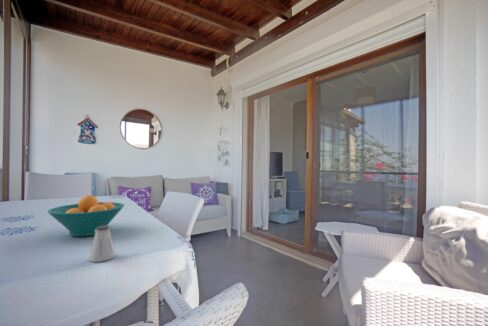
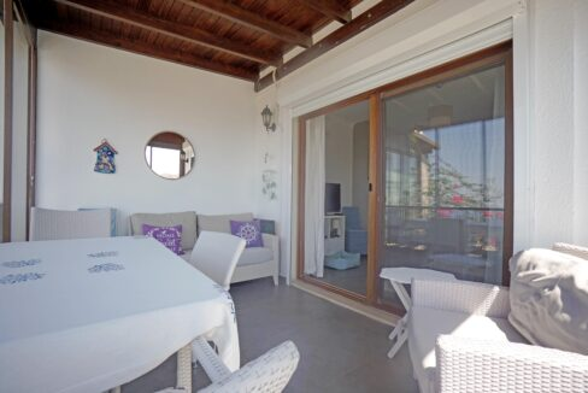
- fruit bowl (88, 214)
- saltshaker (102, 242)
